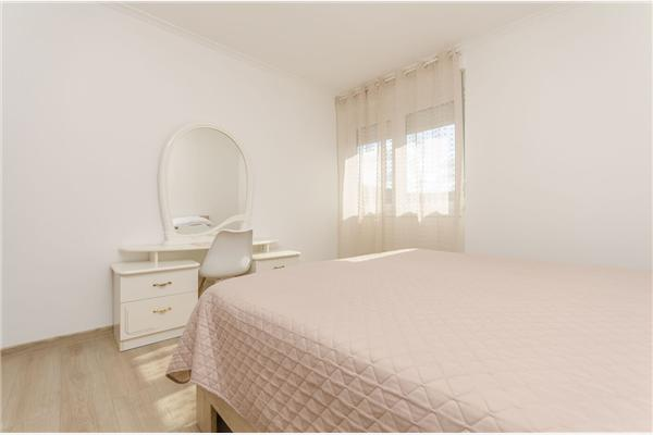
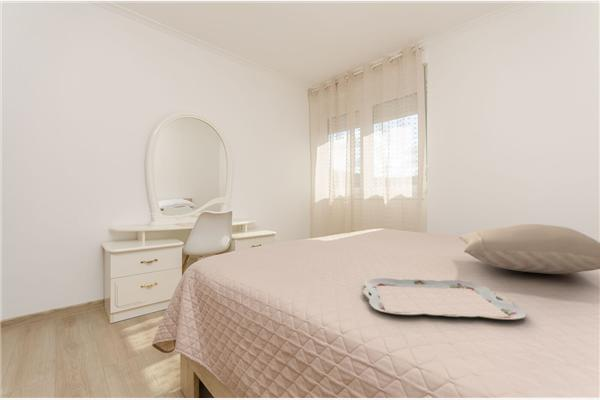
+ pillow (523, 247)
+ serving tray (432, 287)
